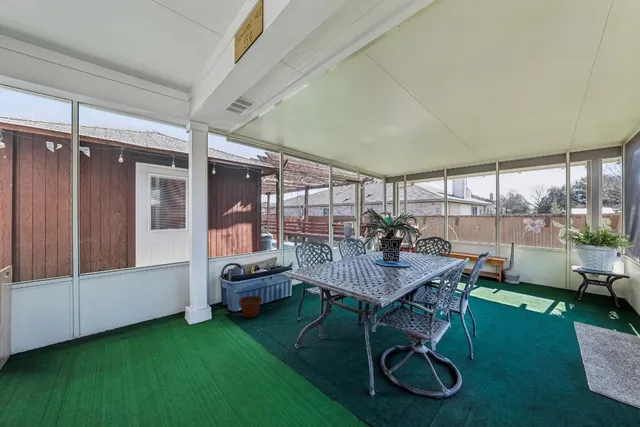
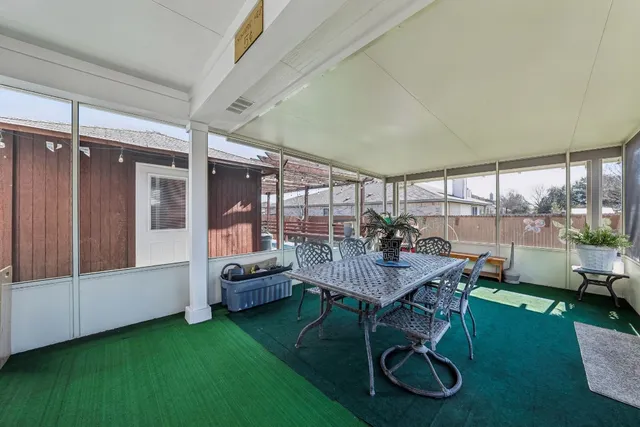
- plant pot (250, 307)
